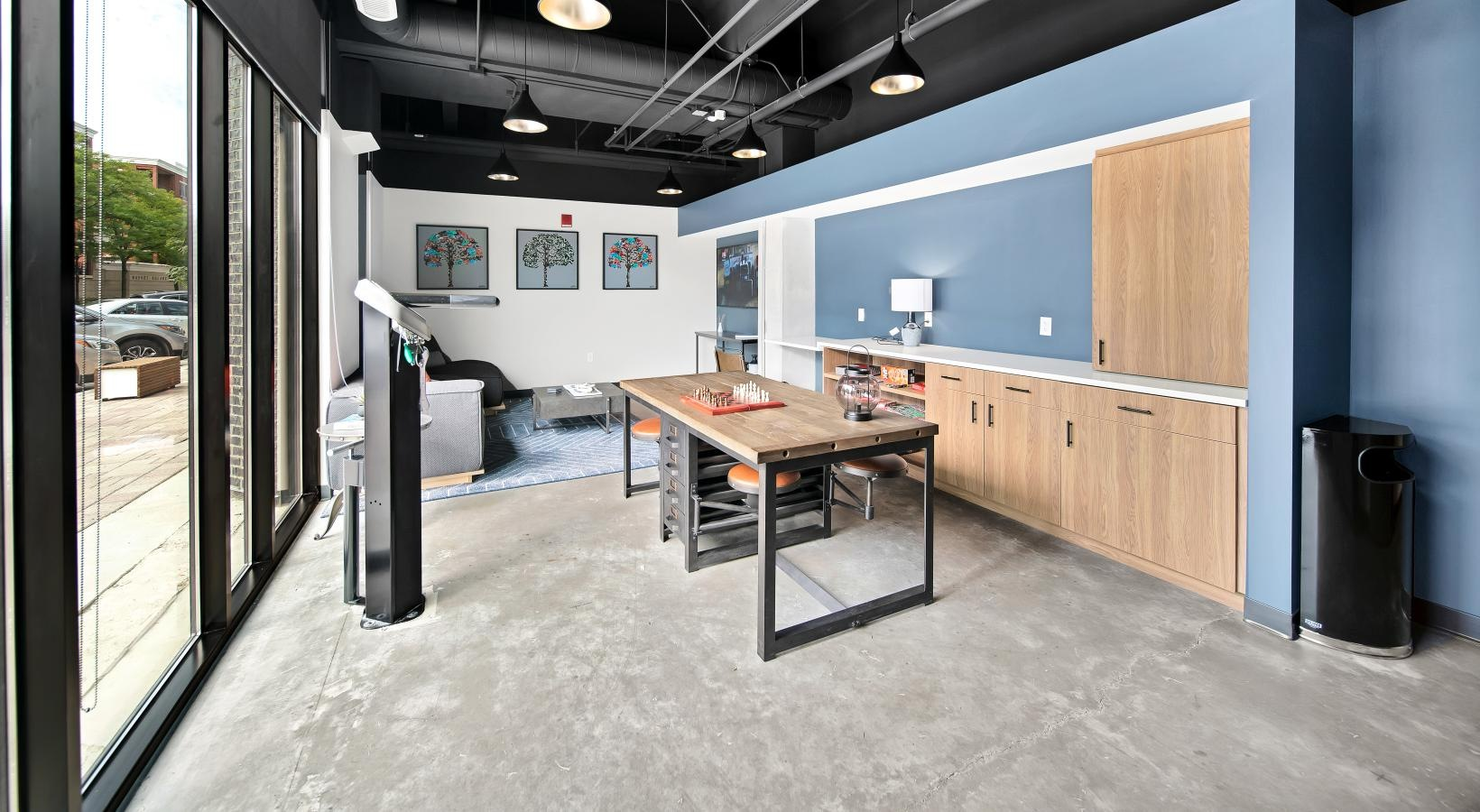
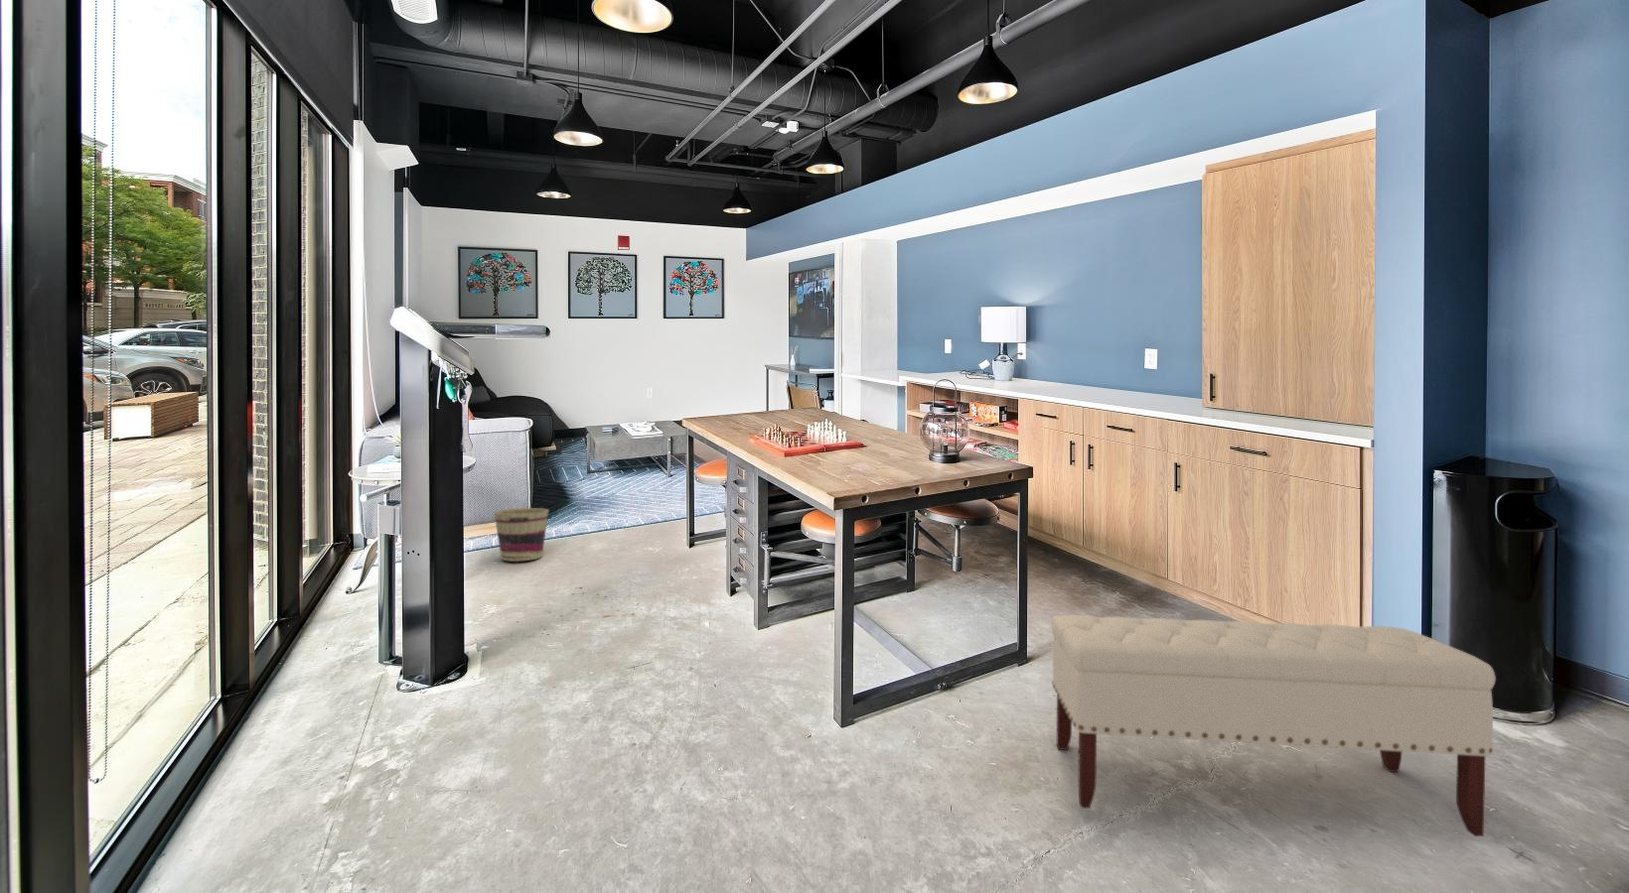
+ bench (1246, 712)
+ basket (522, 533)
